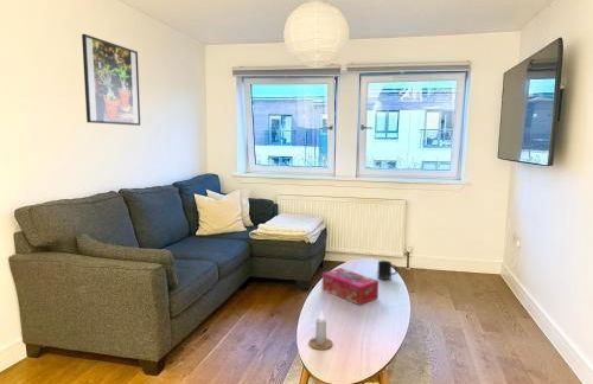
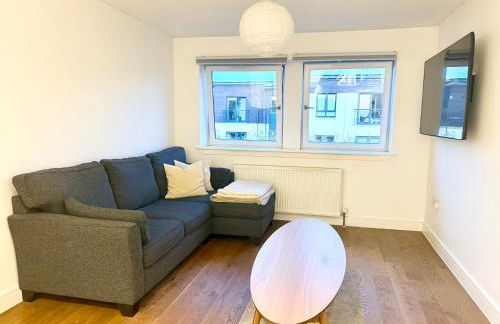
- tissue box (349, 284)
- candle (320, 327)
- mug (387, 270)
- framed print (114, 84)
